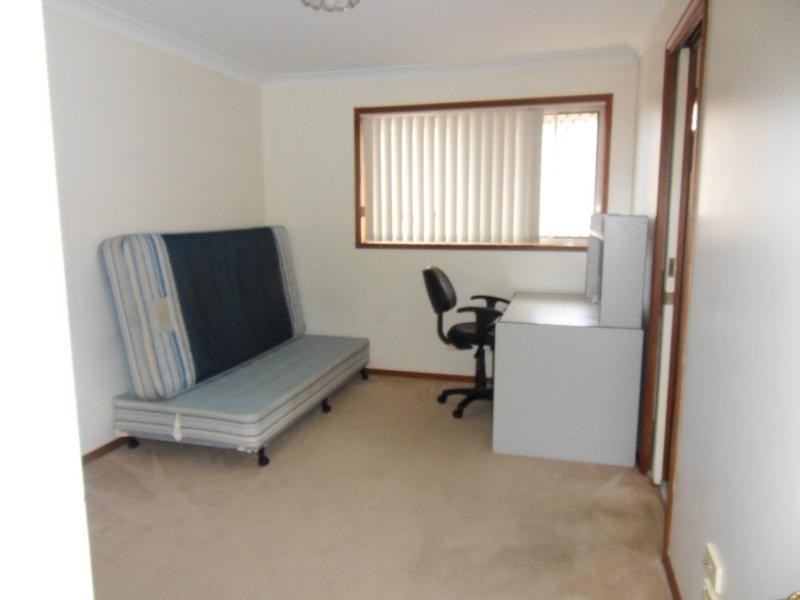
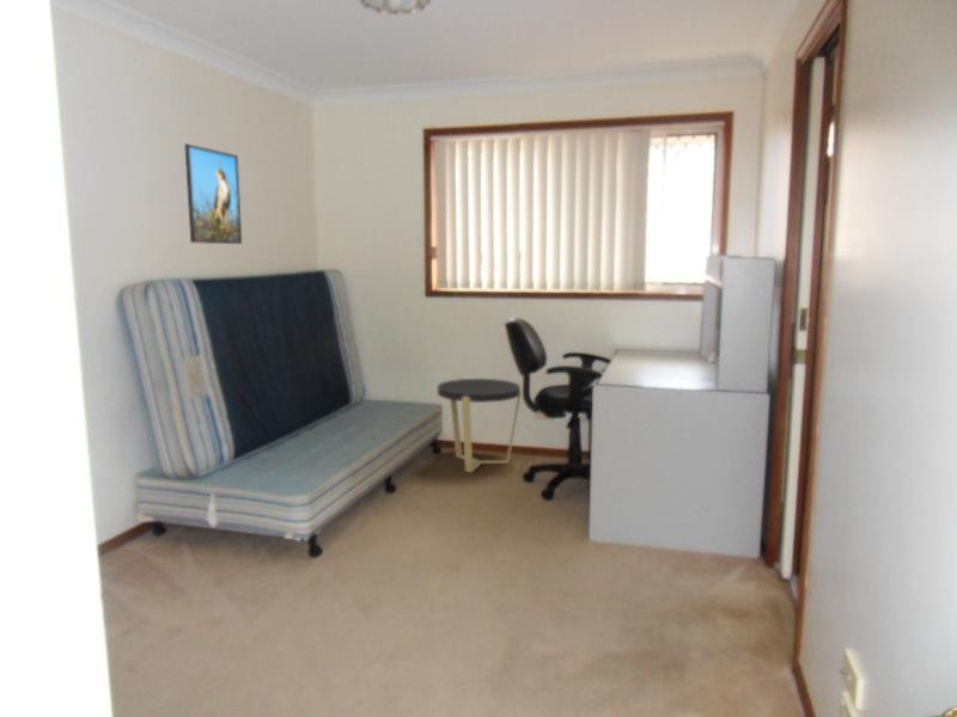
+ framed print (214, 196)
+ side table (470, 424)
